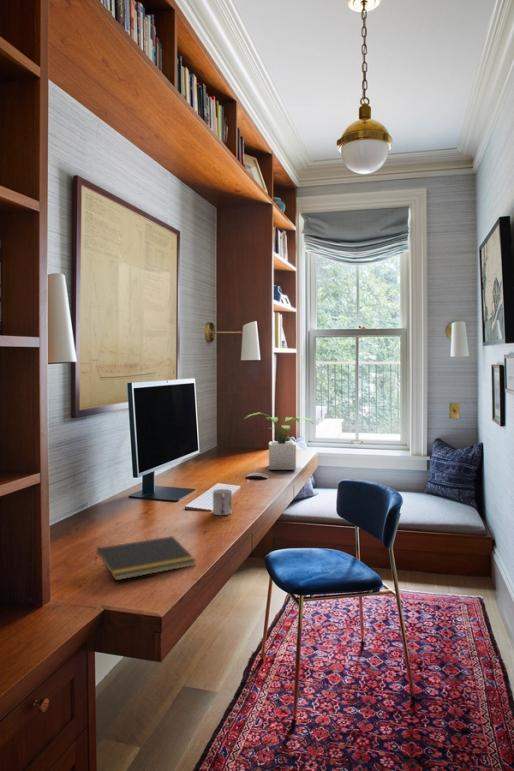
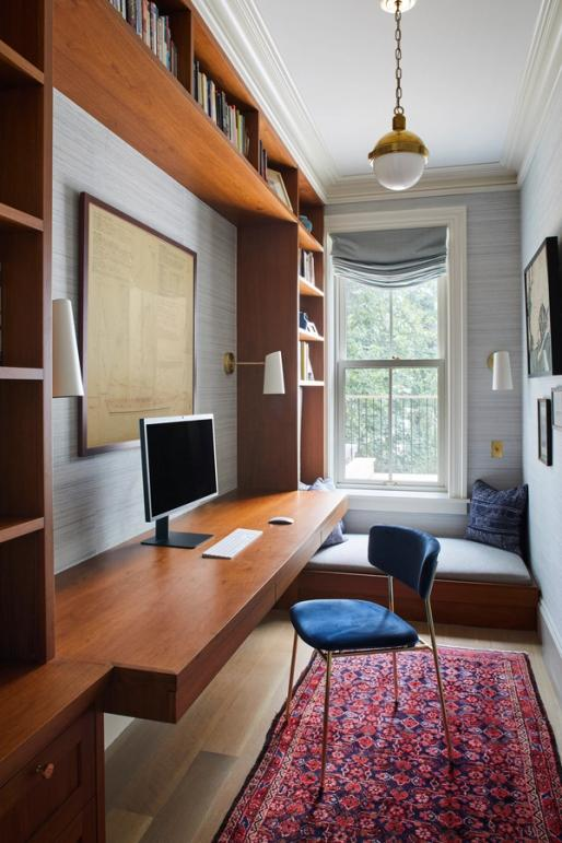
- cup (222, 502)
- potted plant (278, 439)
- notepad (146, 556)
